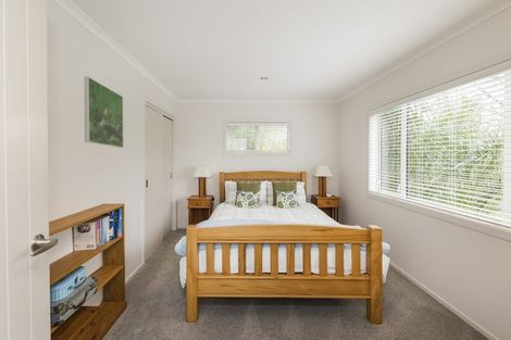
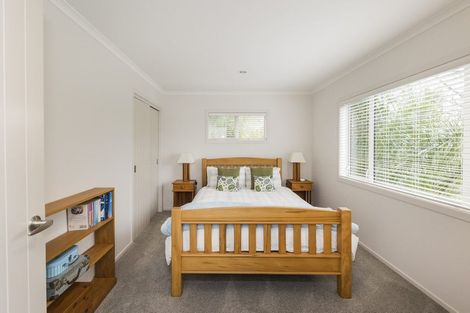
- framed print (105, 116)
